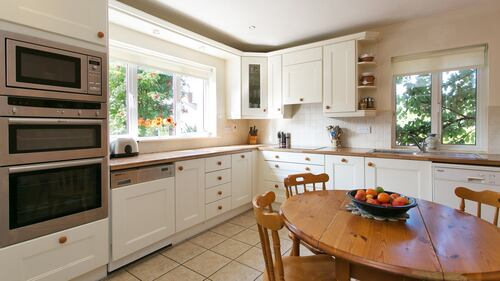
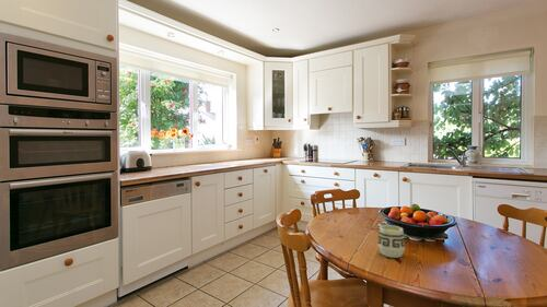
+ cup (391, 240)
